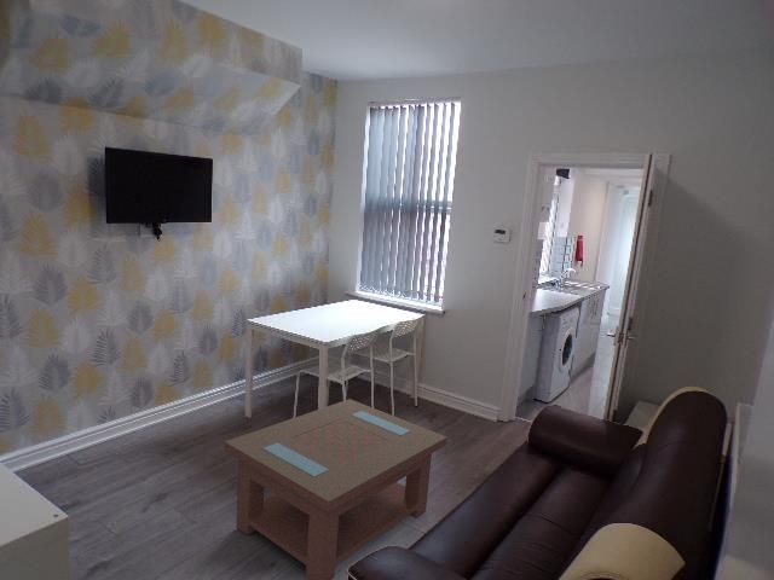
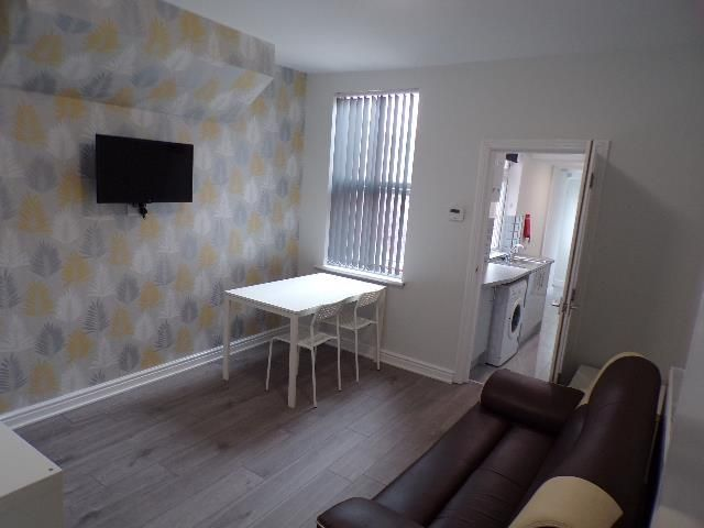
- coffee table (337, 478)
